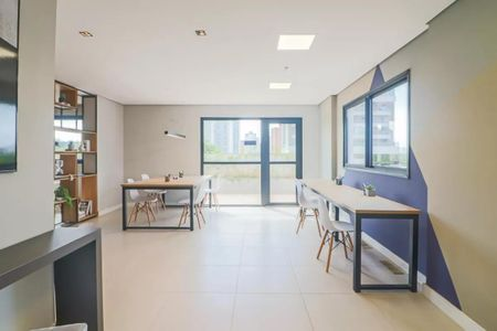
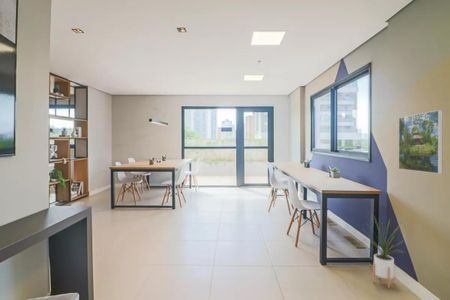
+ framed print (418, 142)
+ house plant (385, 249)
